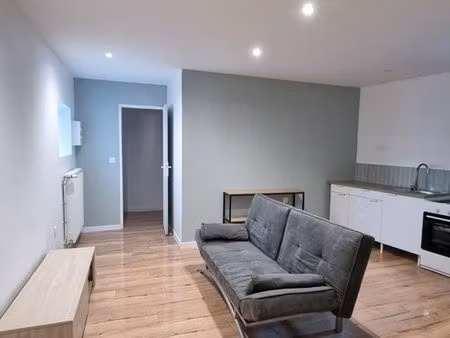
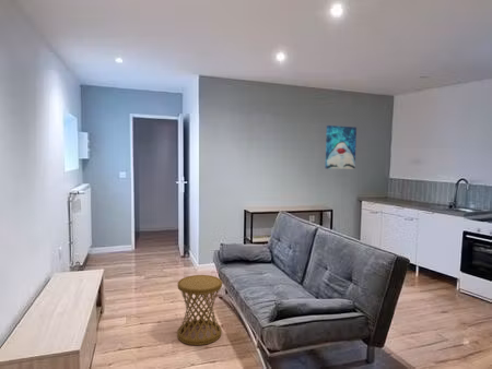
+ wall art (340, 147)
+ side table (199, 308)
